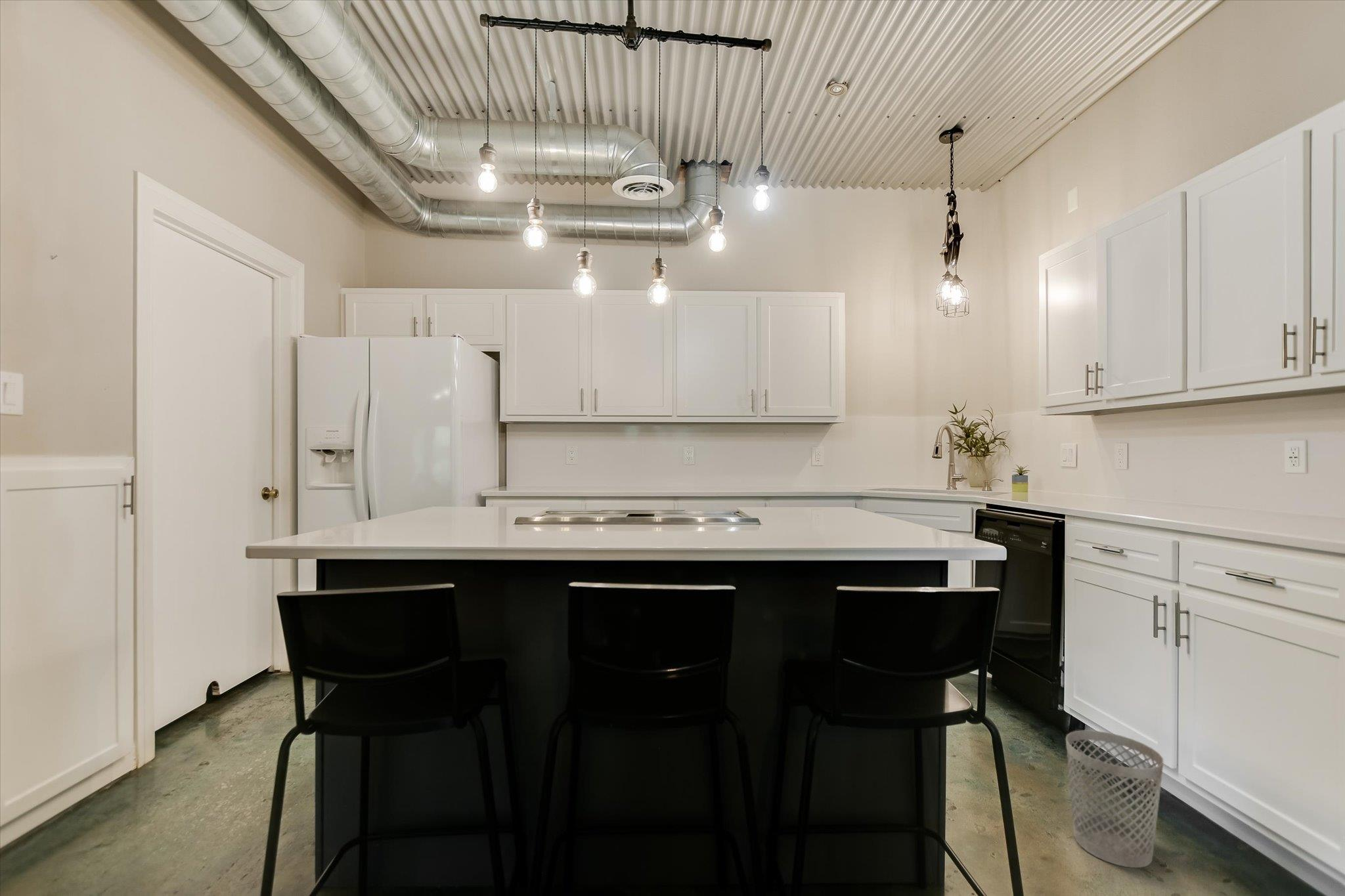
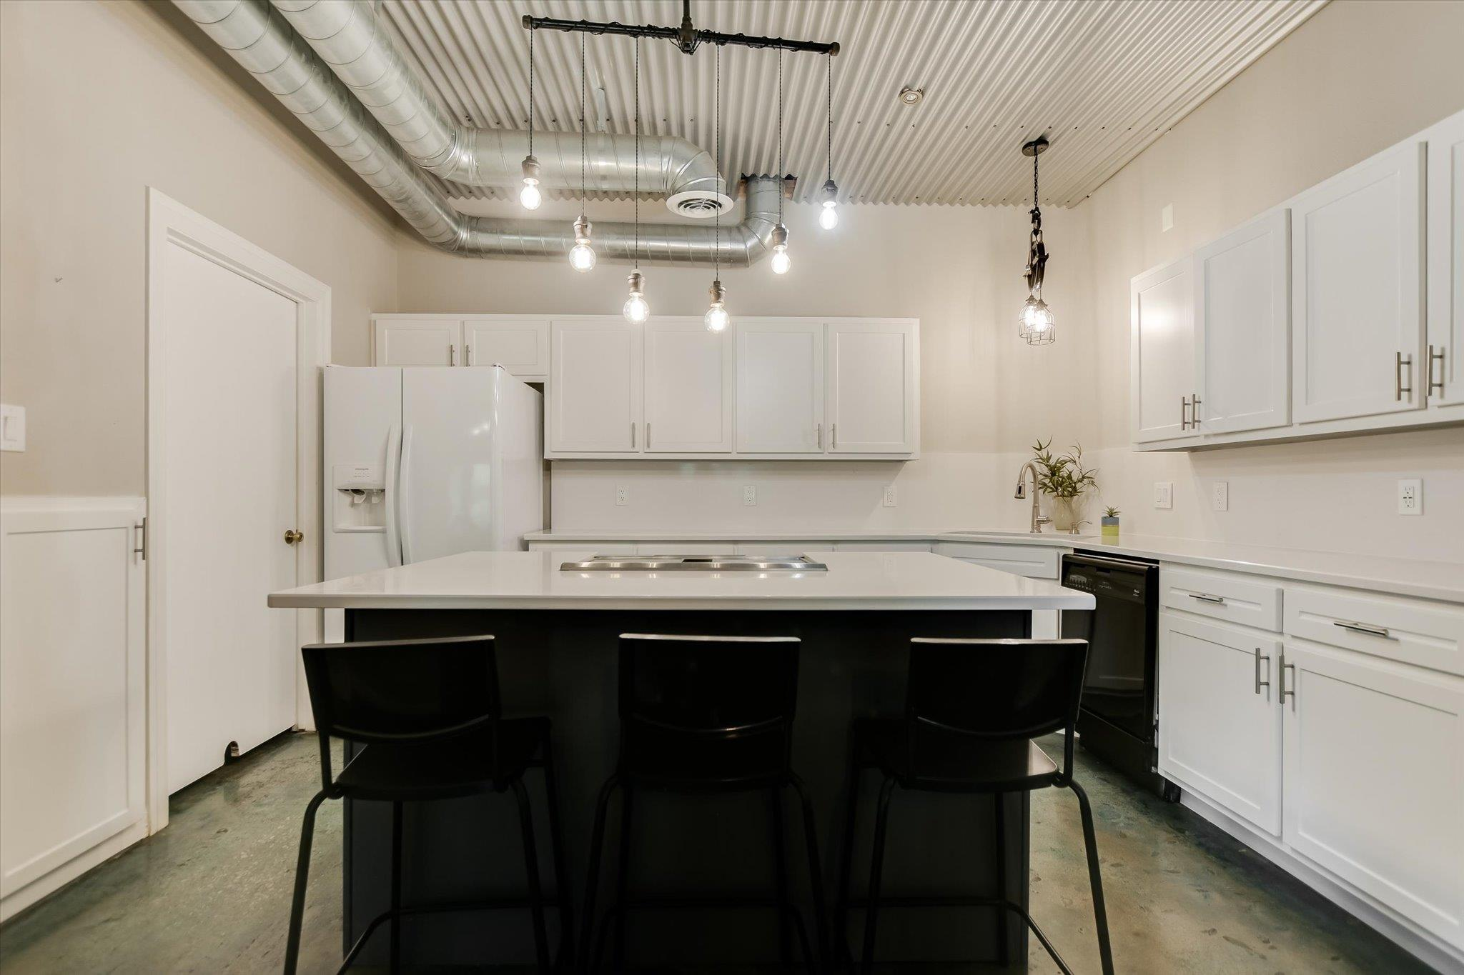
- wastebasket (1113, 797)
